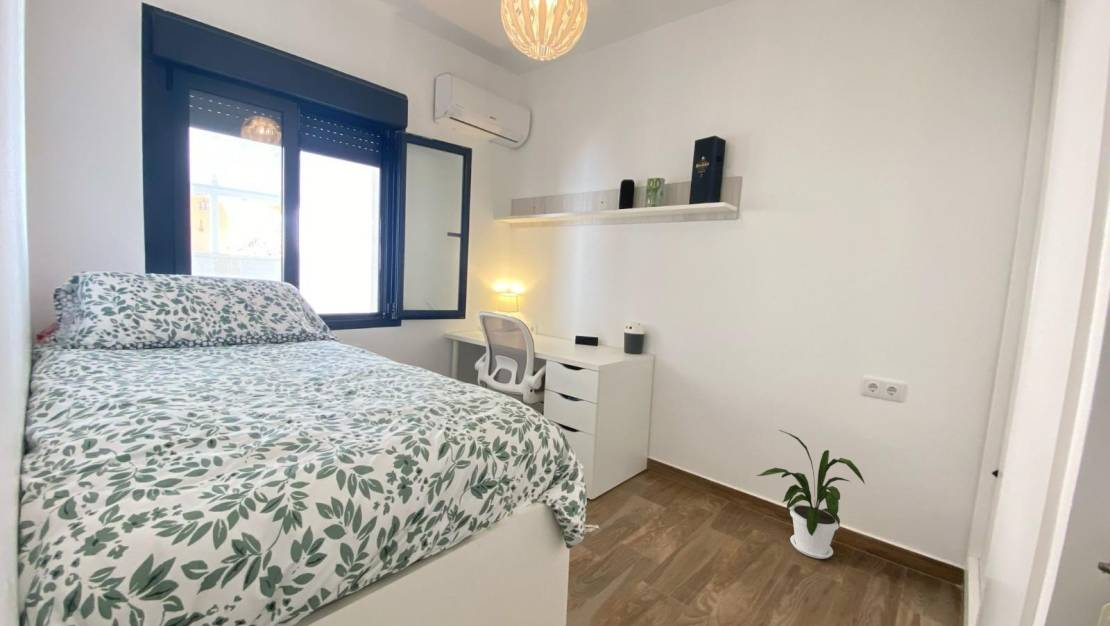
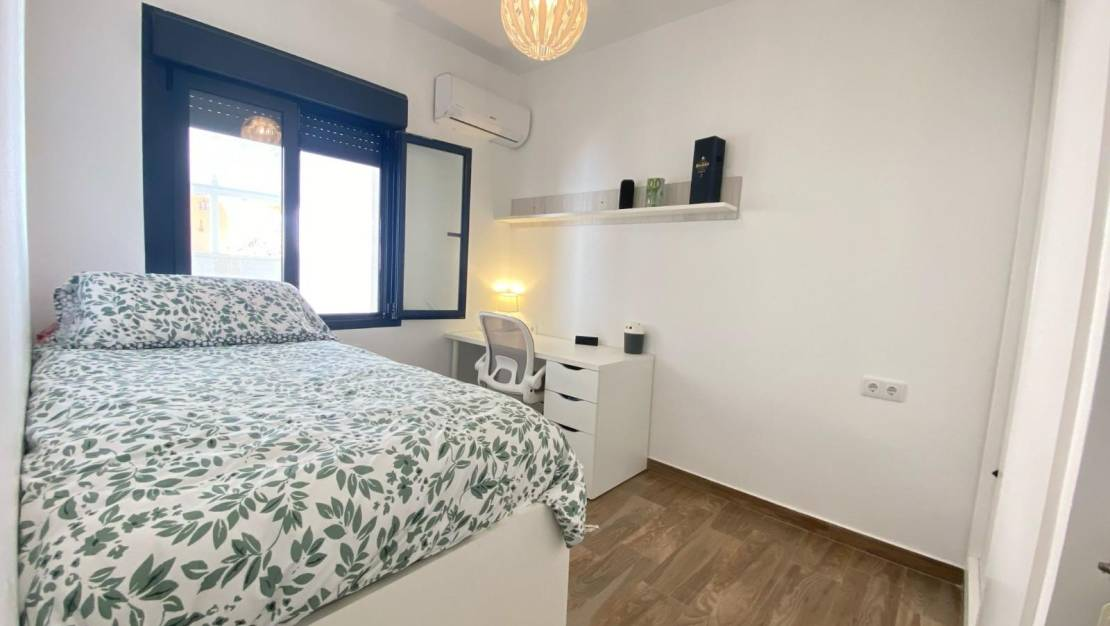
- house plant (810, 494)
